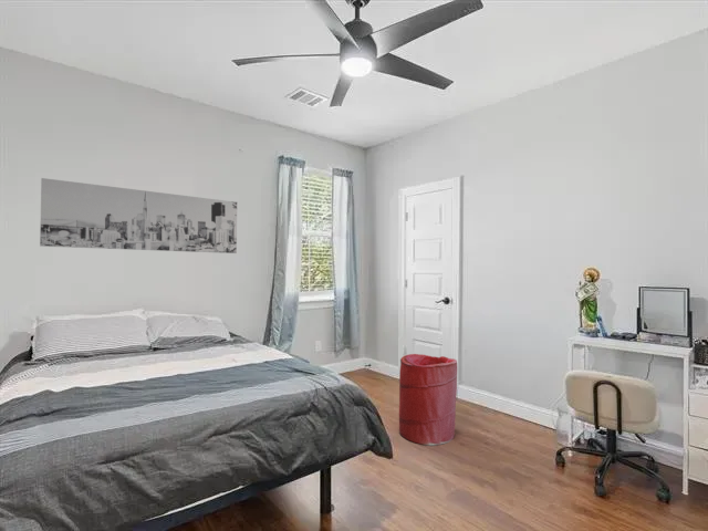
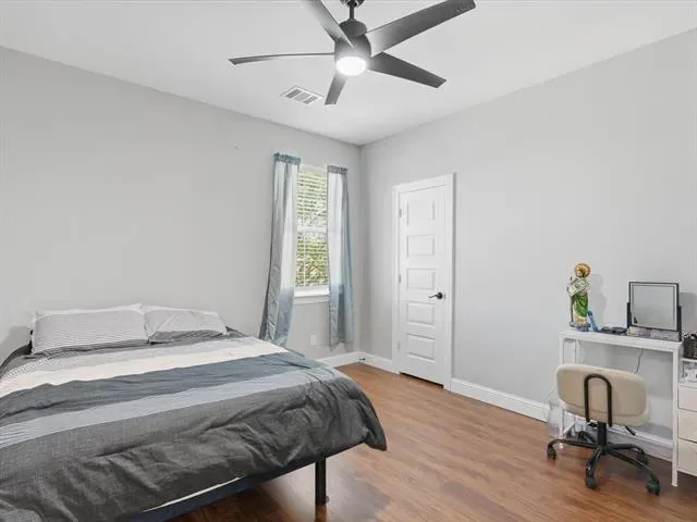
- wall art (152, 220)
- laundry hamper (427, 394)
